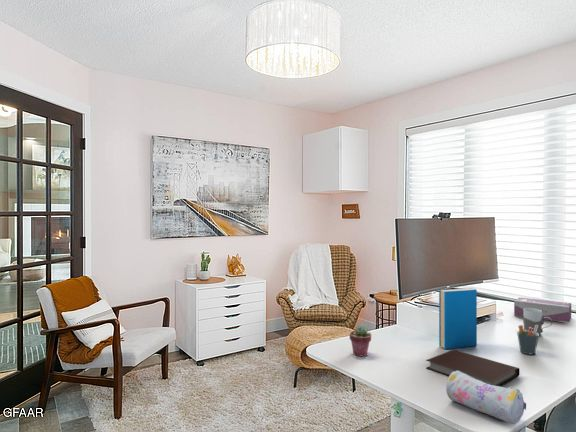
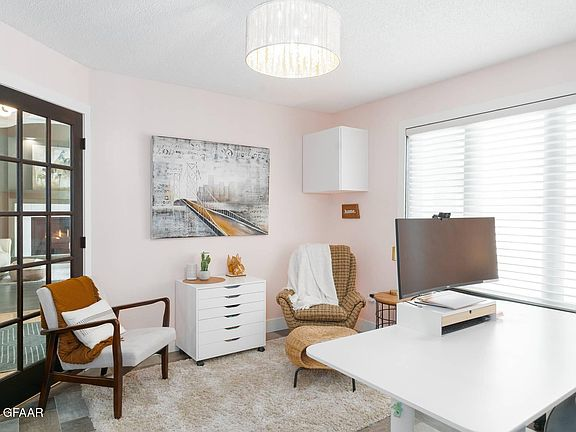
- potted succulent (360, 339)
- tissue box (542, 308)
- notebook (471, 367)
- book (458, 317)
- pen holder (527, 337)
- pencil case (483, 395)
- mug (537, 322)
